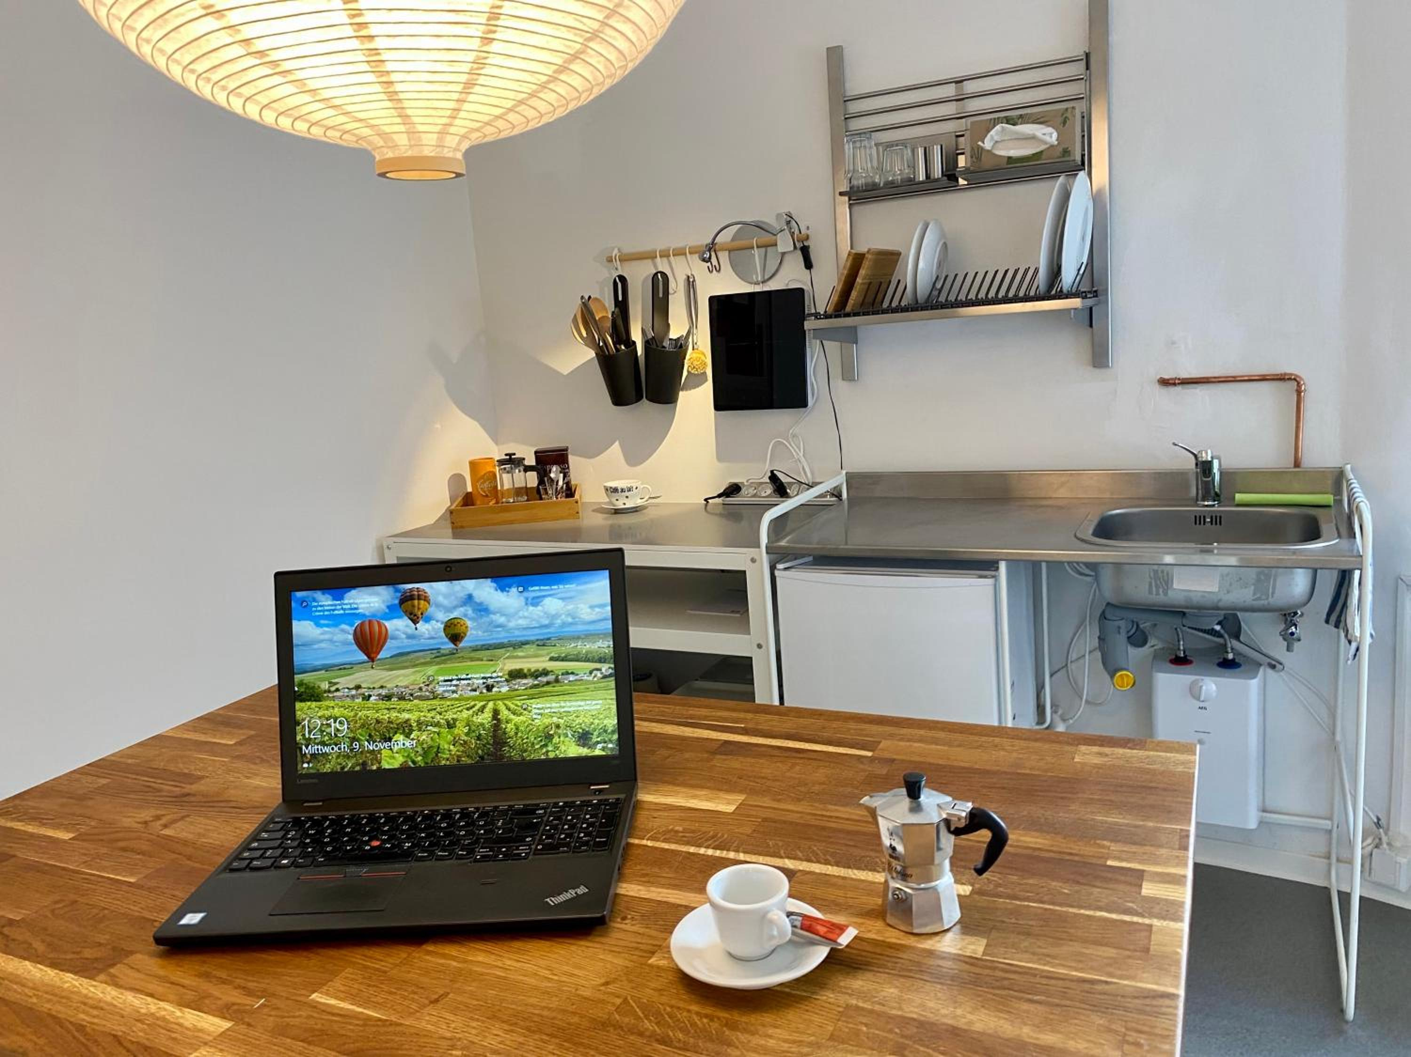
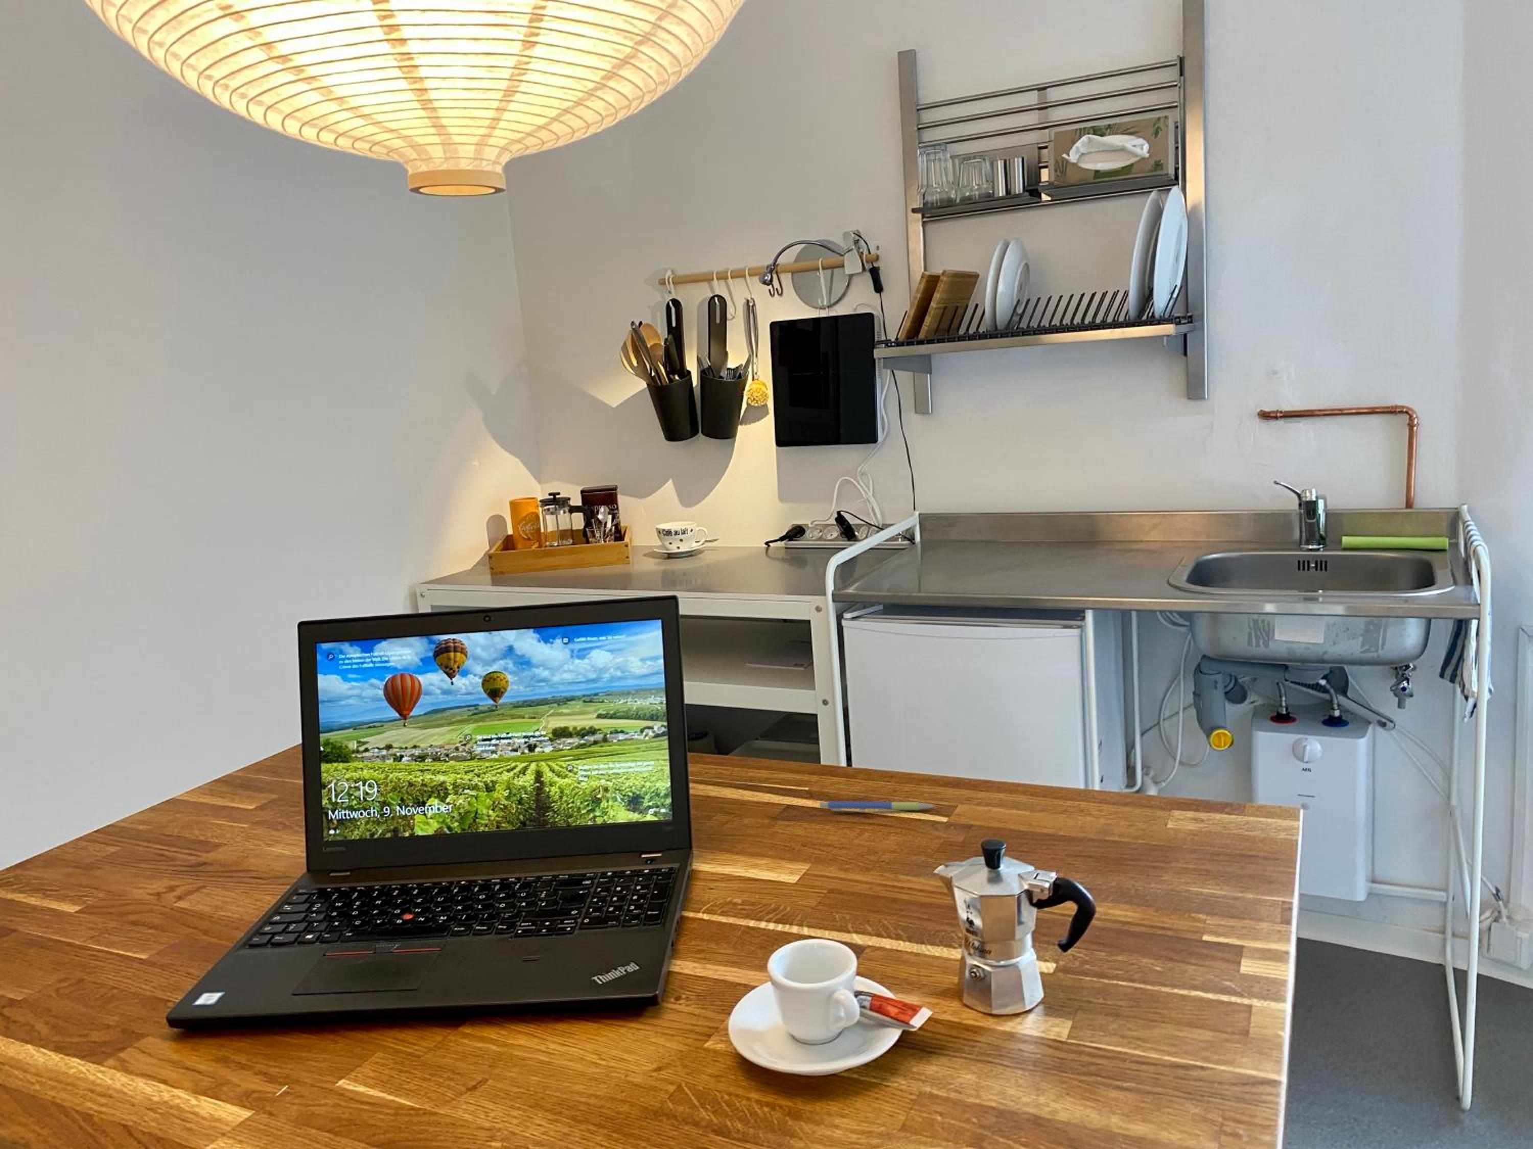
+ pen (876, 805)
